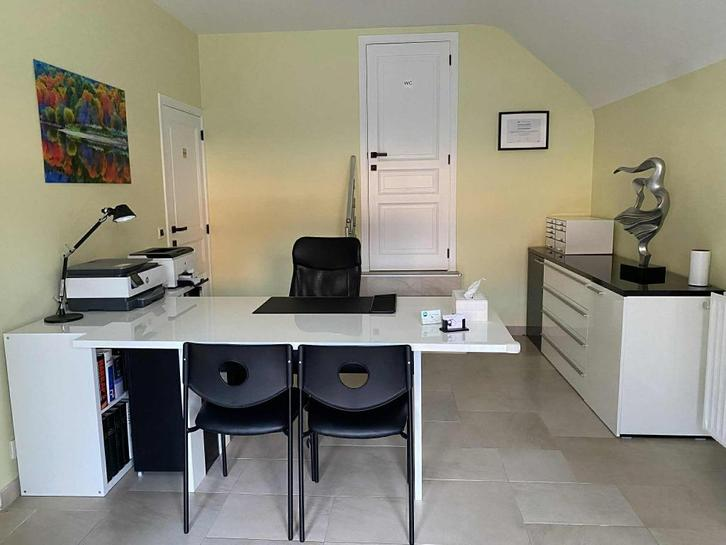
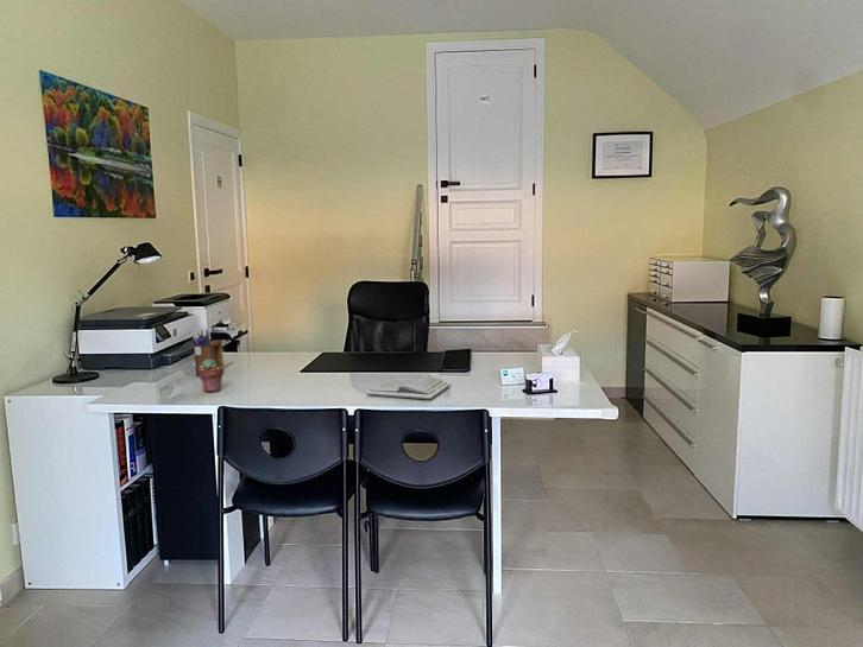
+ book (409, 385)
+ desk organizer (208, 351)
+ potted succulent (210, 374)
